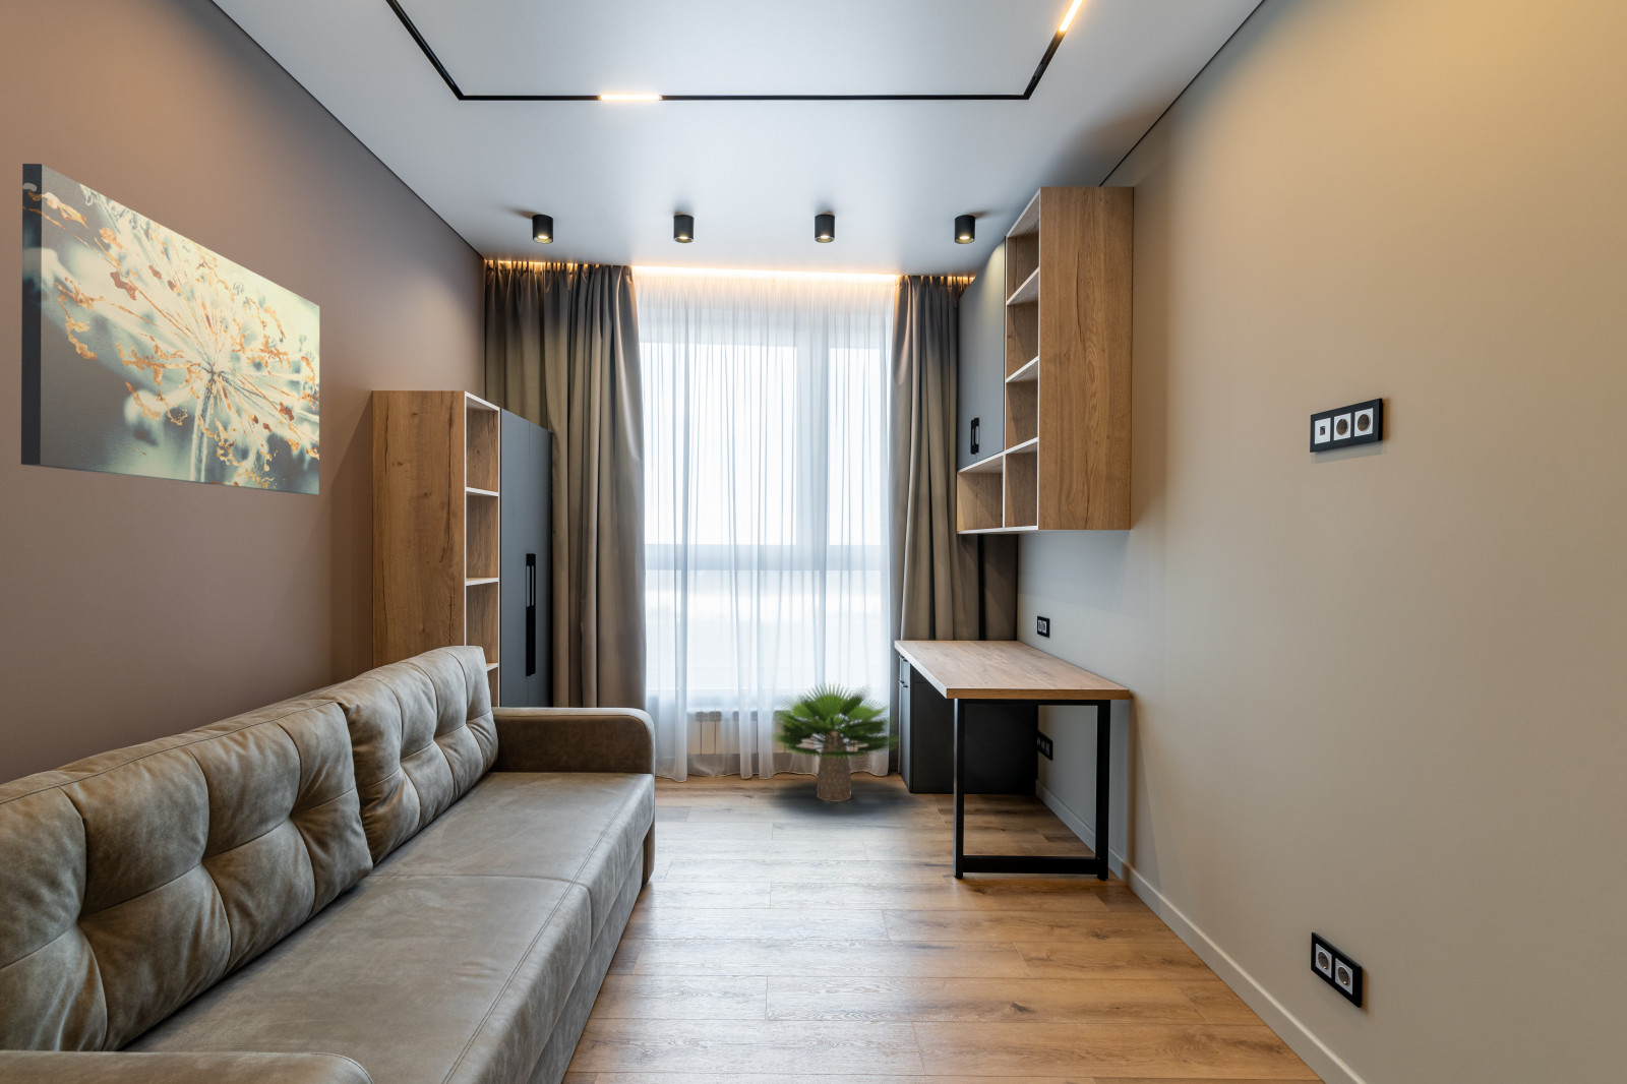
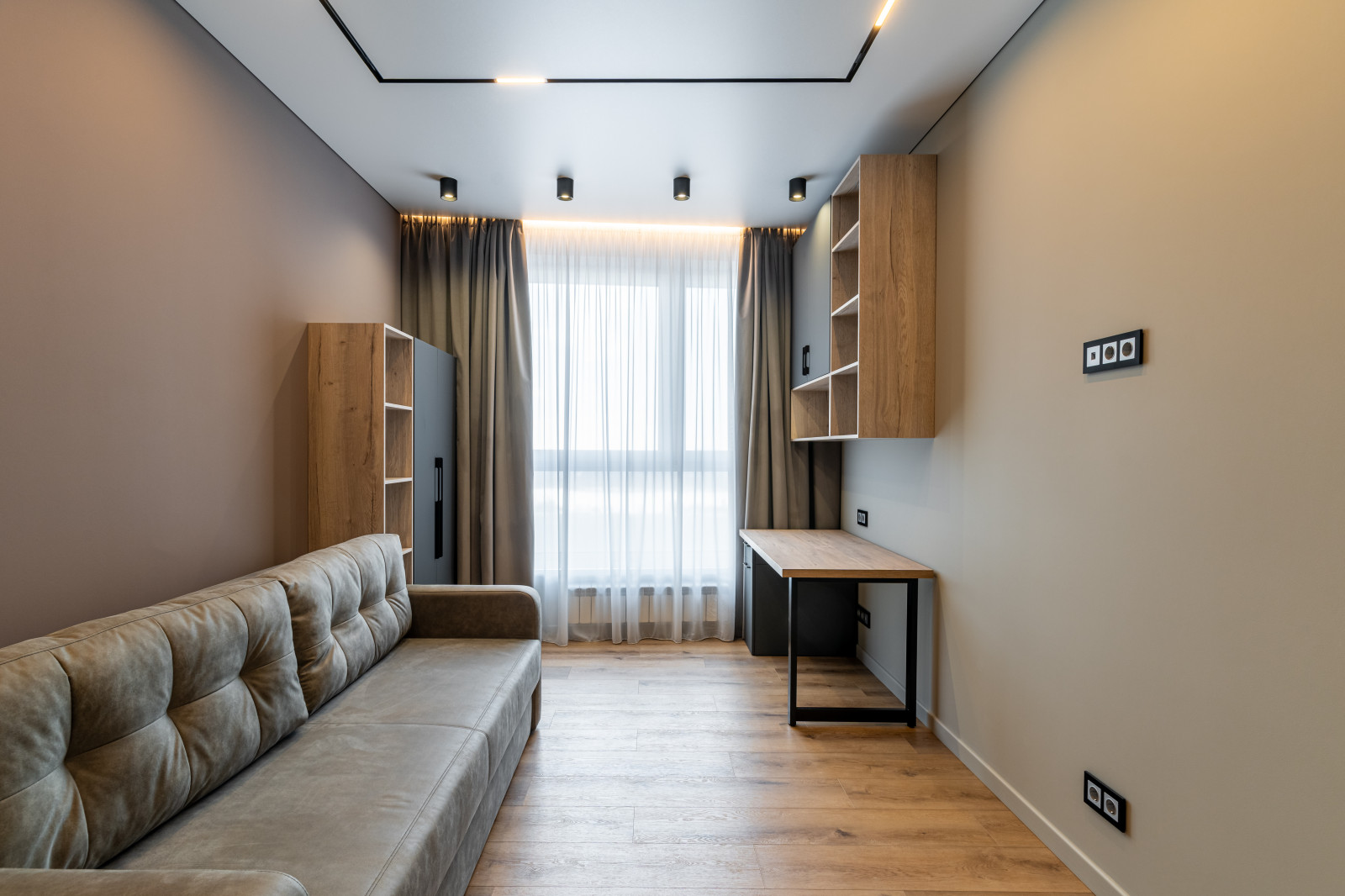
- potted plant (832, 737)
- wall art (204, 367)
